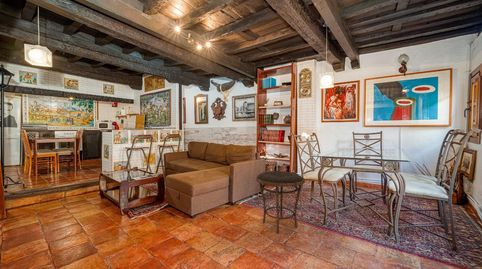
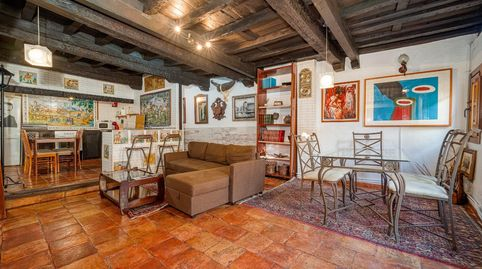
- side table (280, 199)
